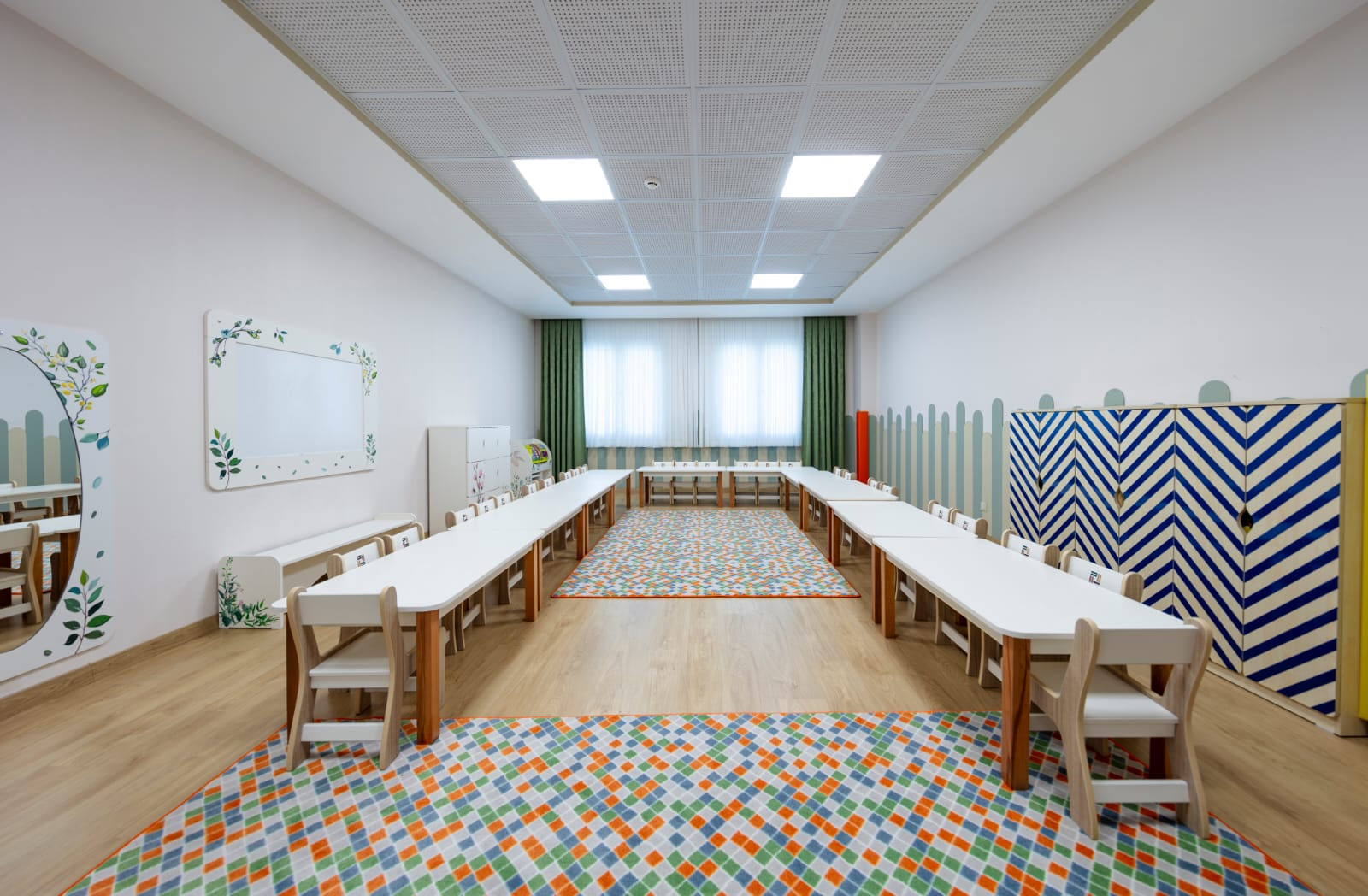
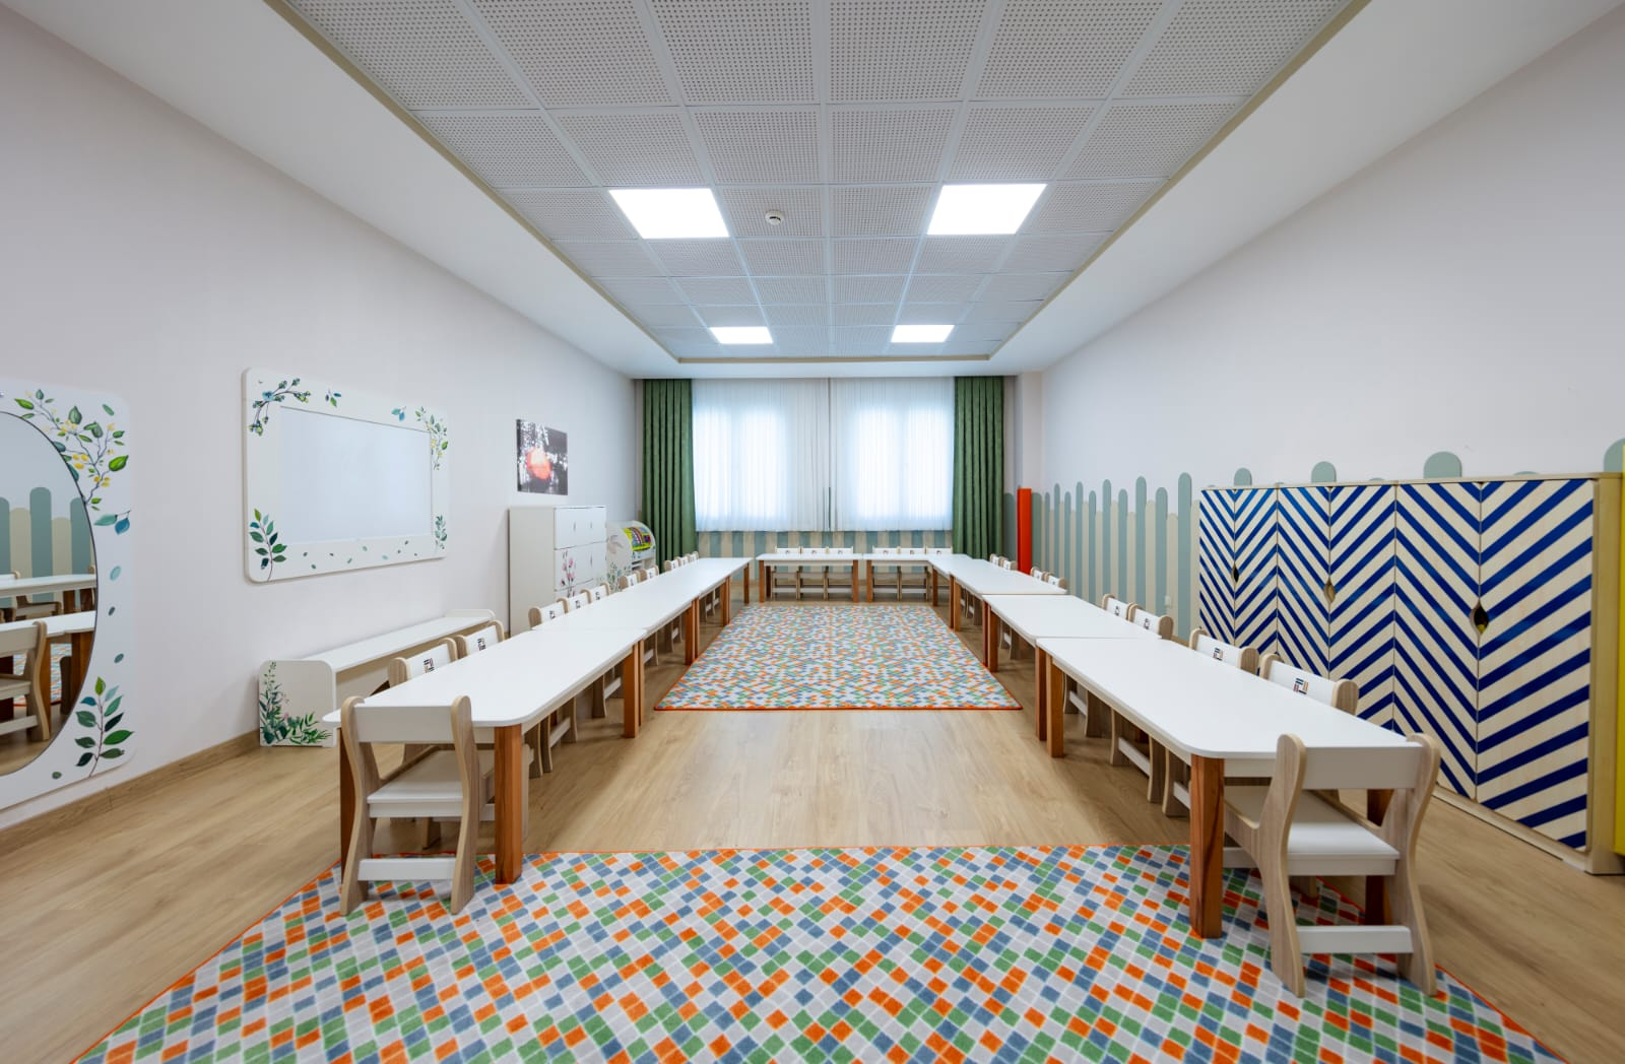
+ wall art (543, 460)
